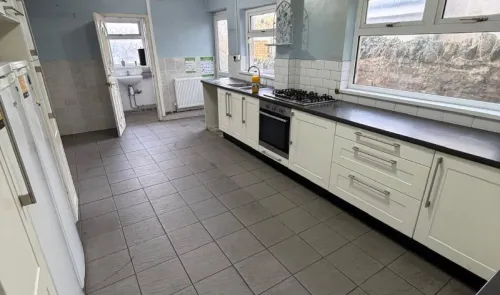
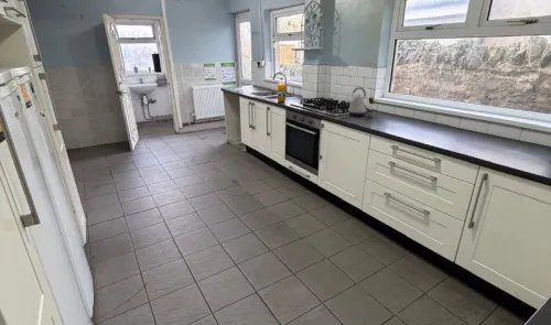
+ kettle (357, 101)
